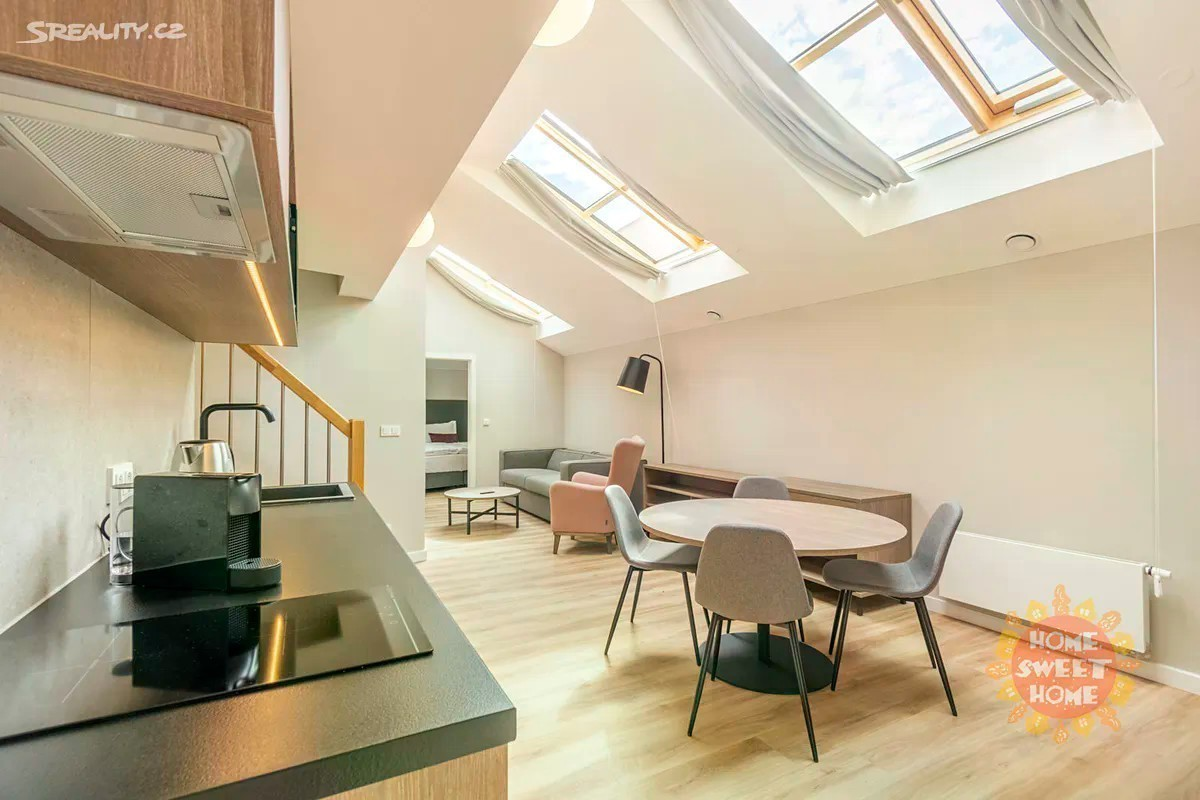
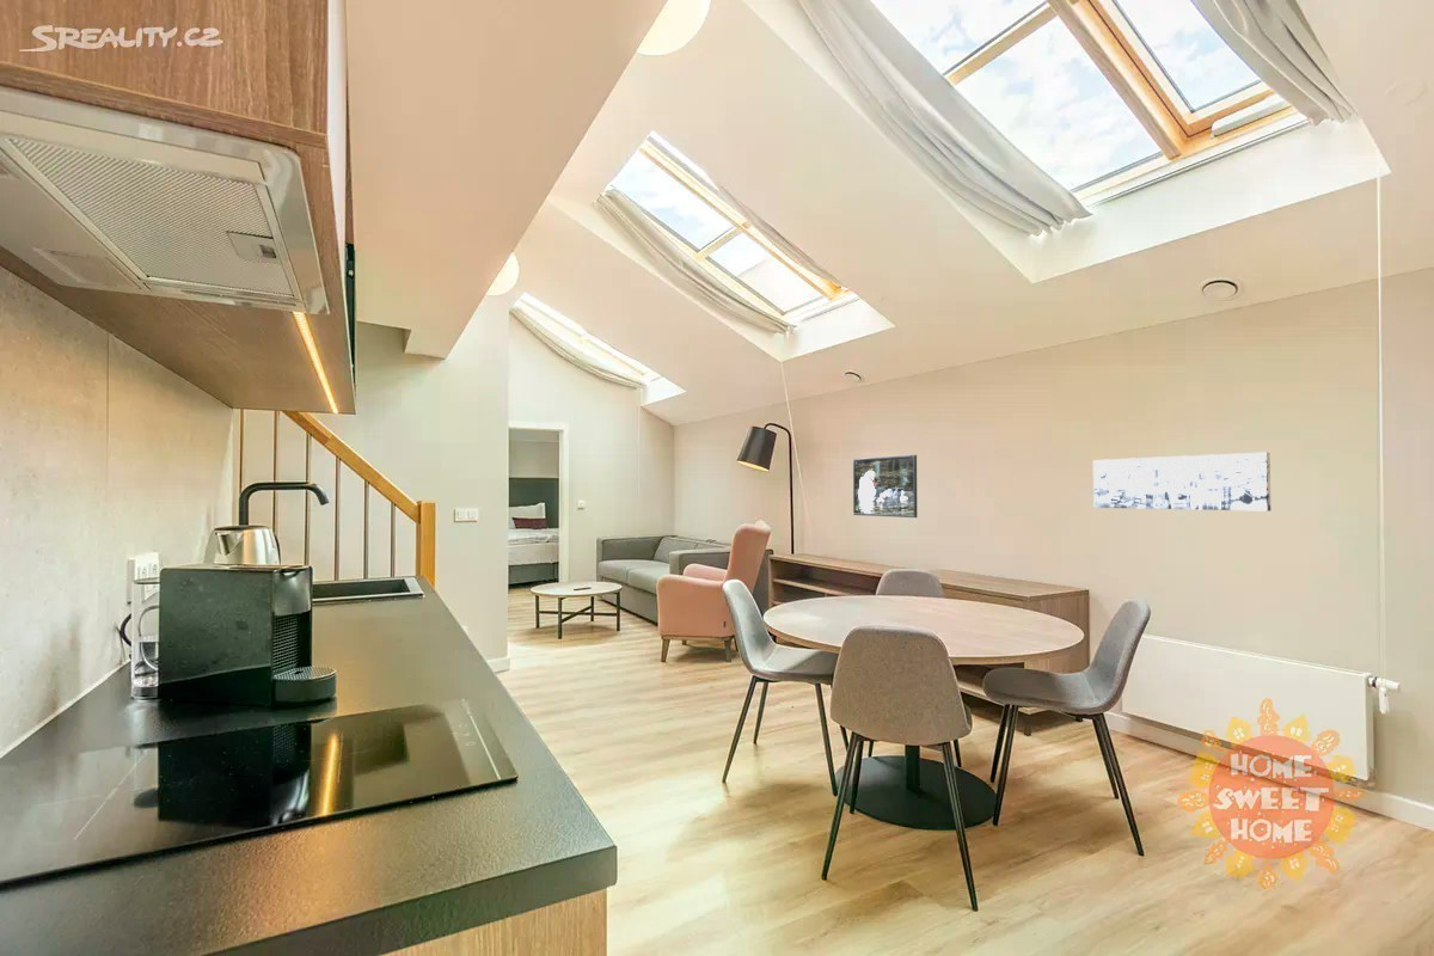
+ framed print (883, 486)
+ wall art (1172, 483)
